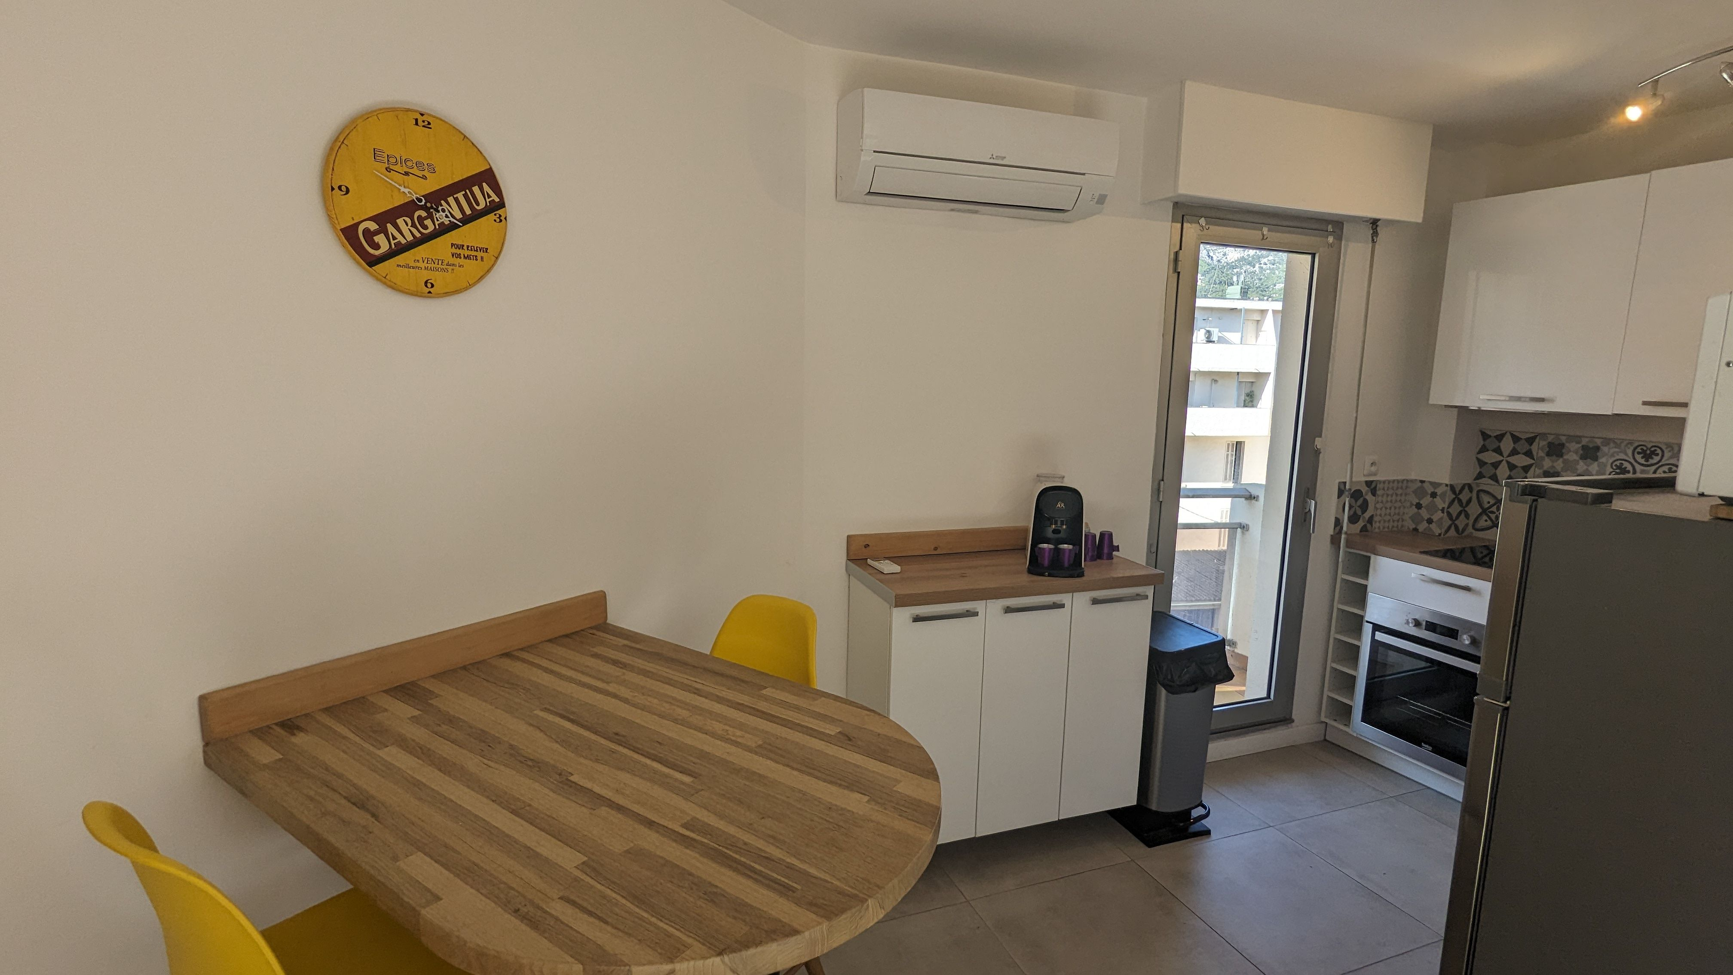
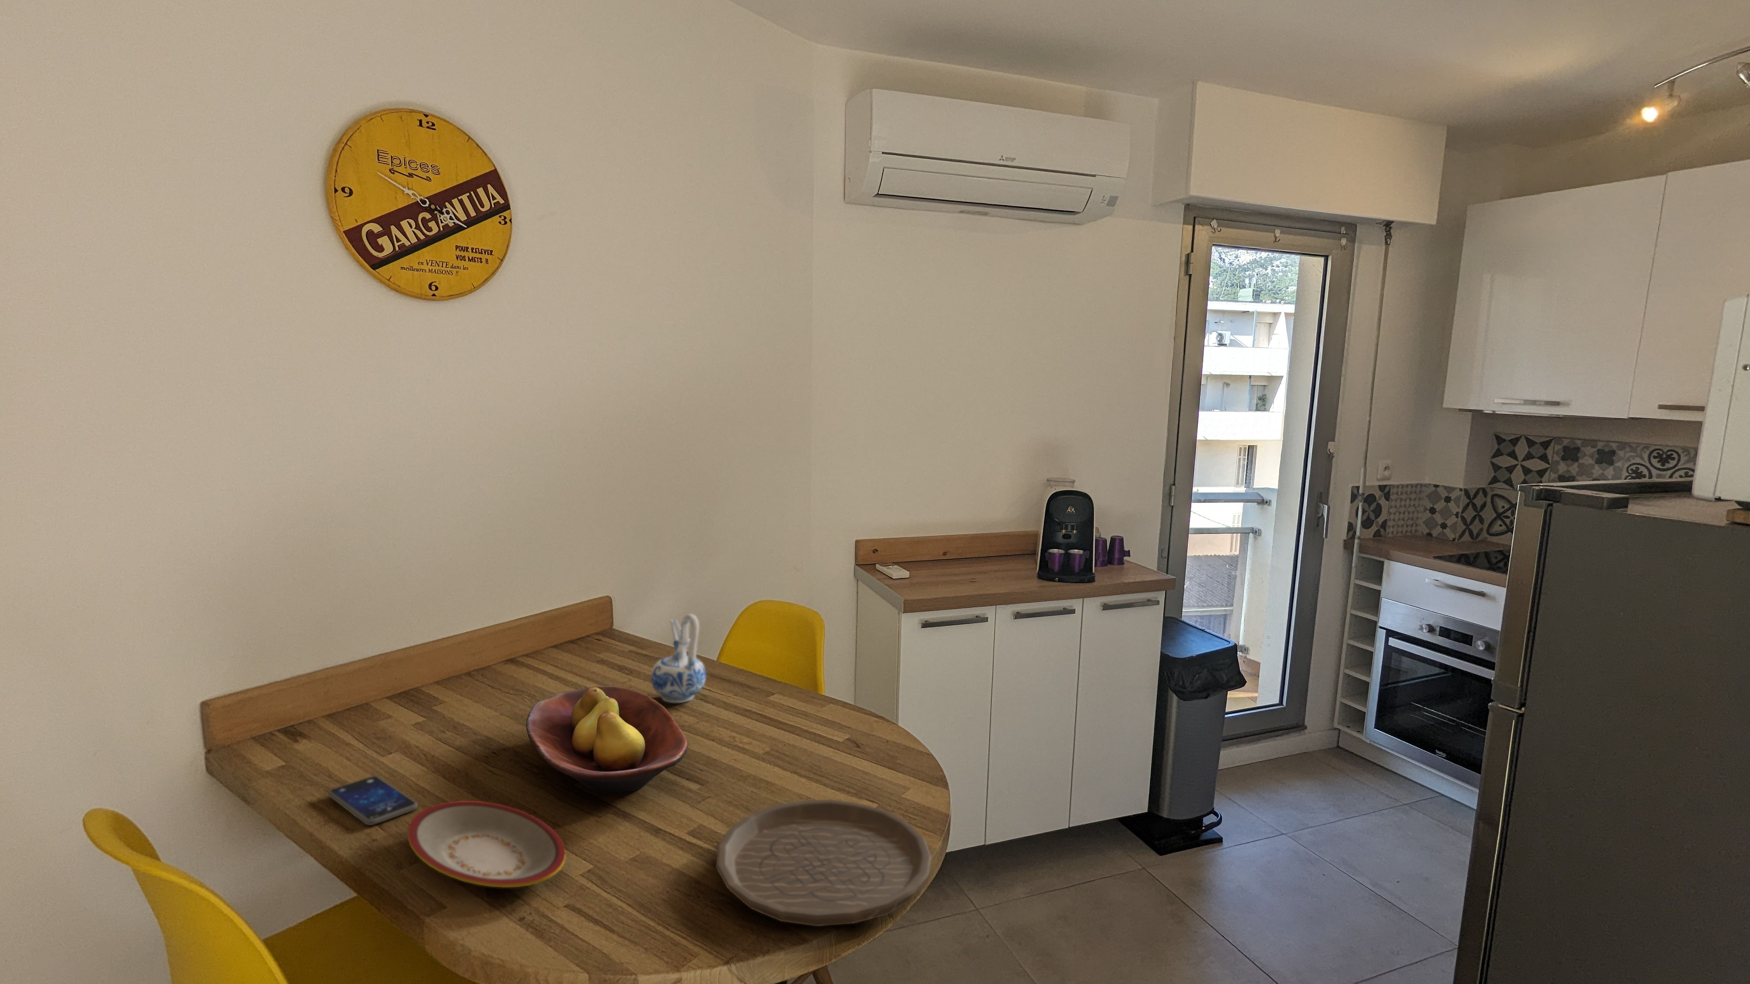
+ ceramic pitcher (678, 655)
+ fruit bowl (605, 729)
+ plate (825, 858)
+ plate (486, 847)
+ smartphone (373, 799)
